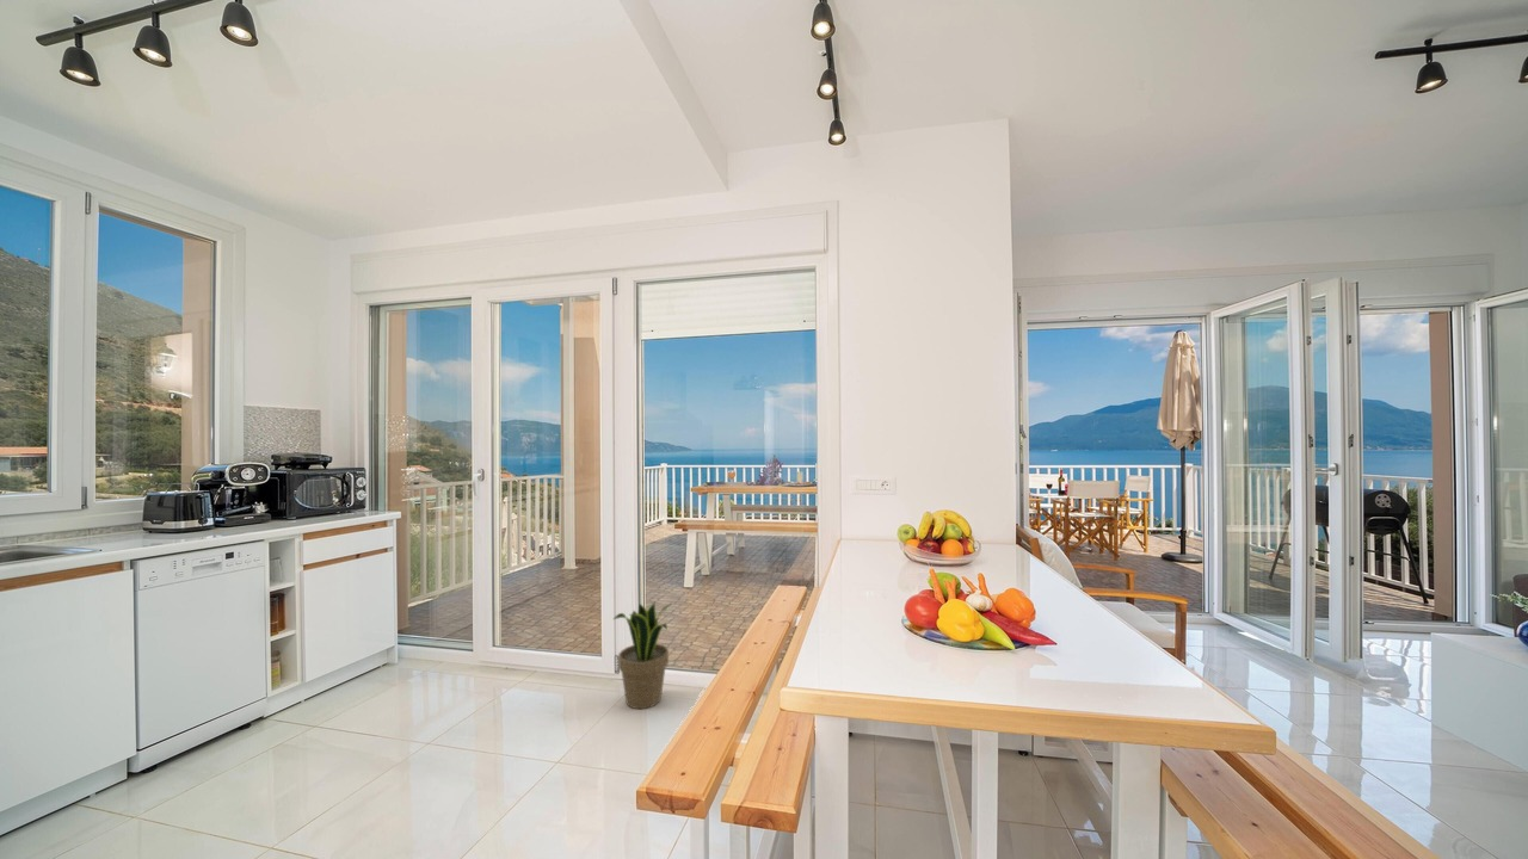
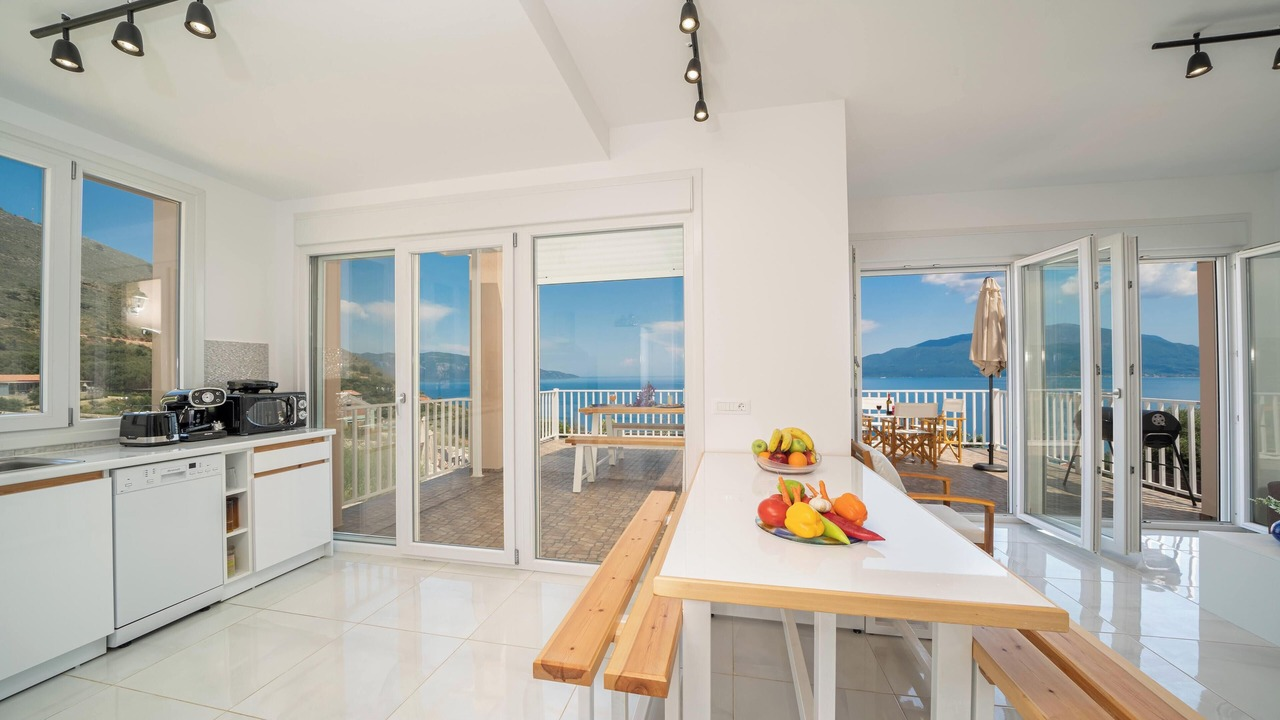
- potted plant (645, 651)
